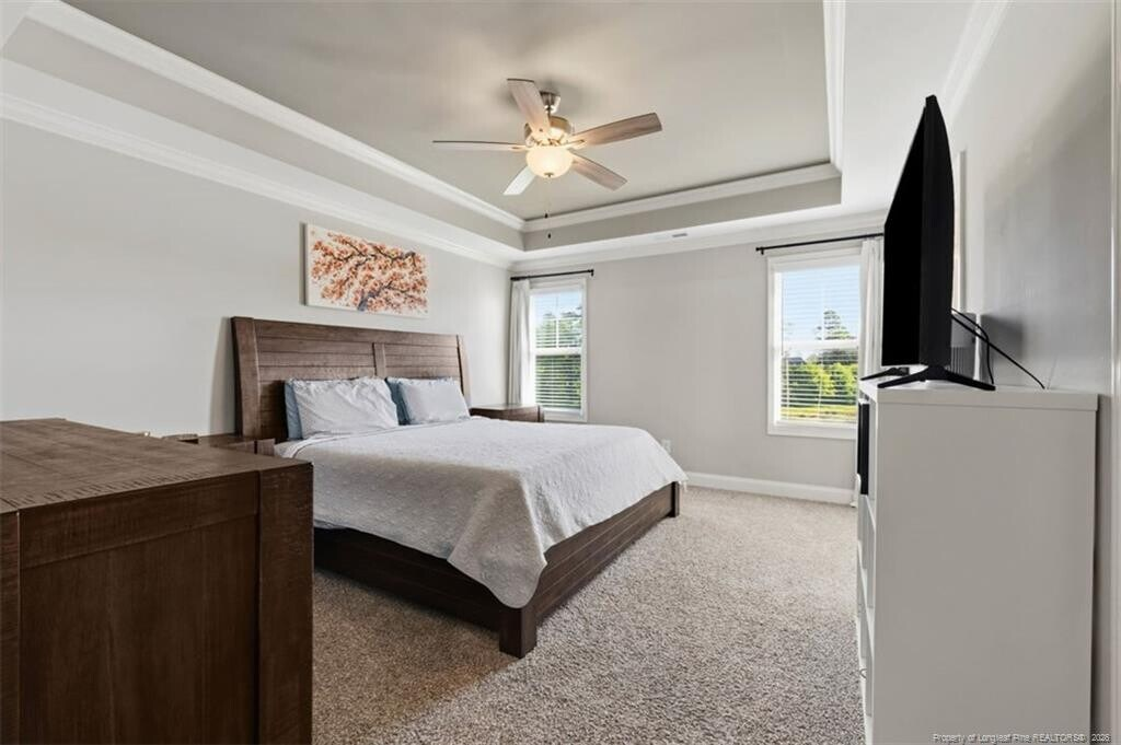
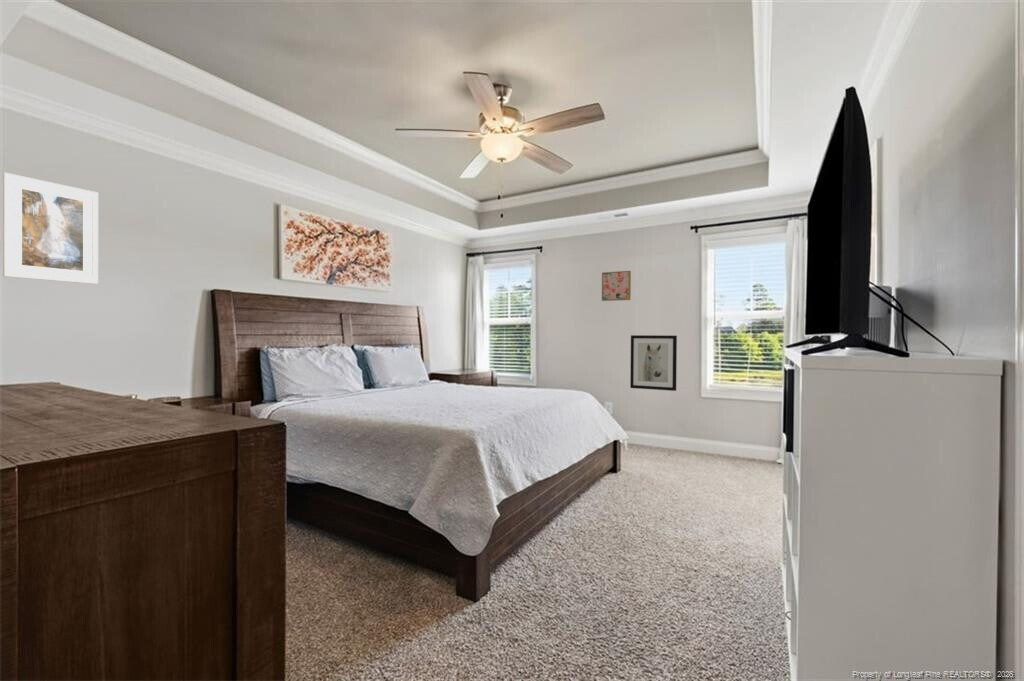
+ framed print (53, 231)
+ wall art (653, 362)
+ wall art (616, 286)
